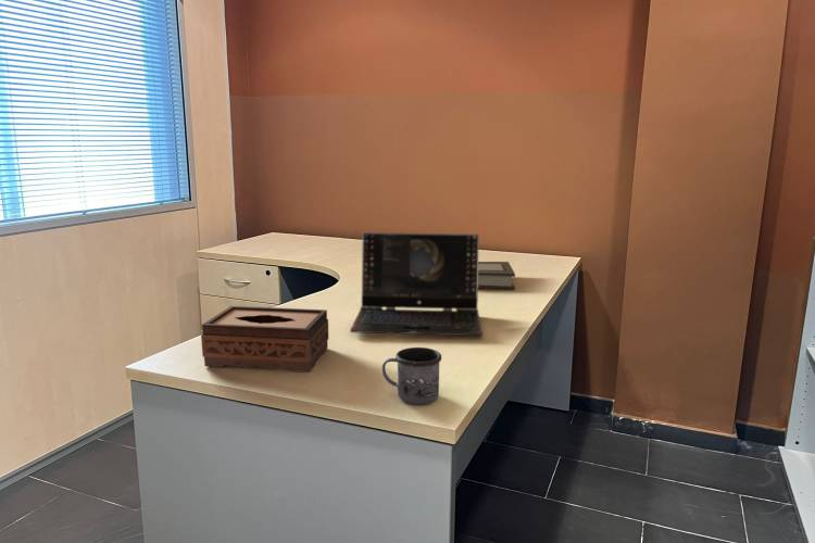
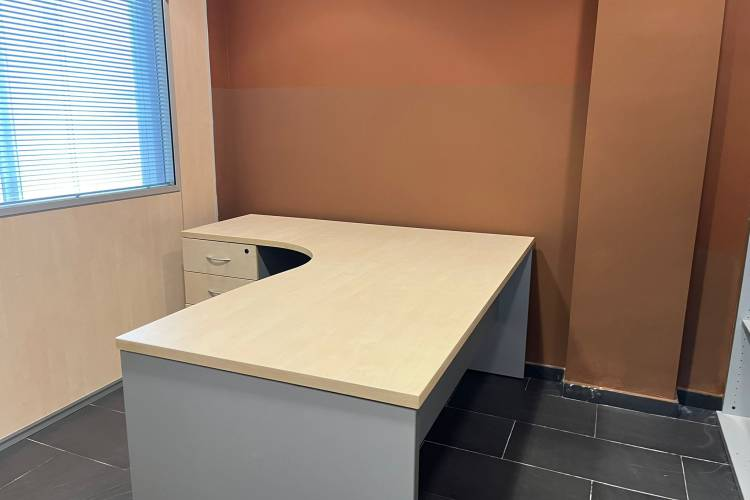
- book (478, 274)
- mug (411, 375)
- tissue box (267, 337)
- laptop computer (417, 282)
